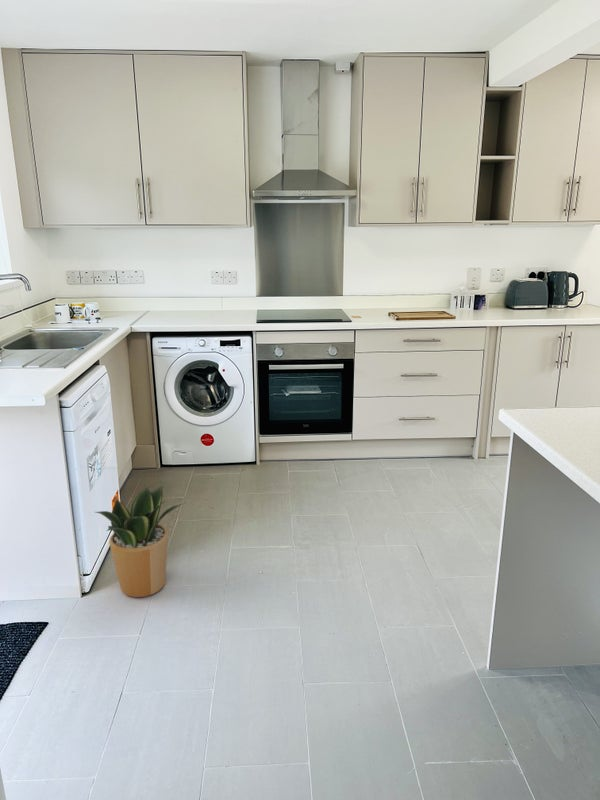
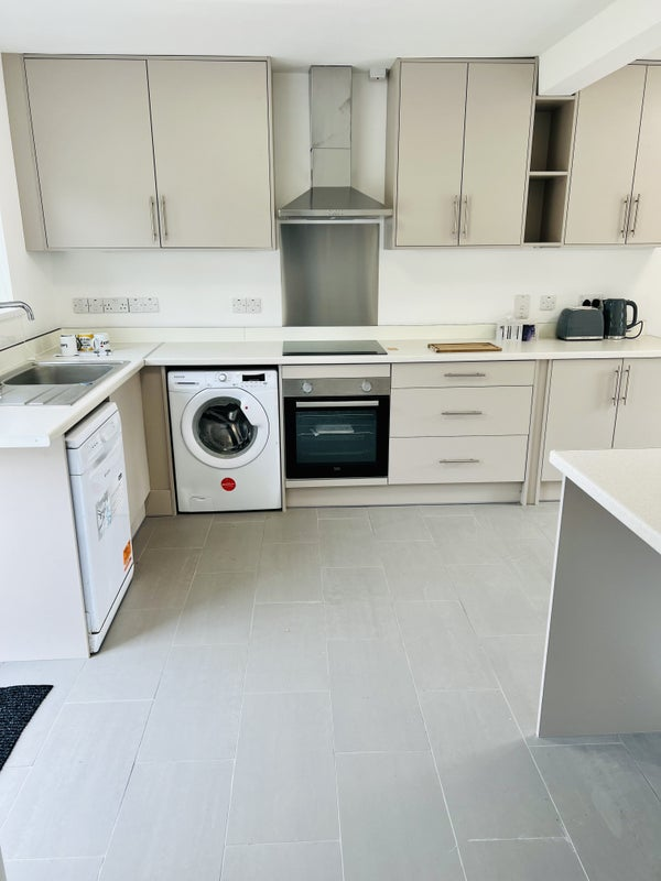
- potted plant (145, 541)
